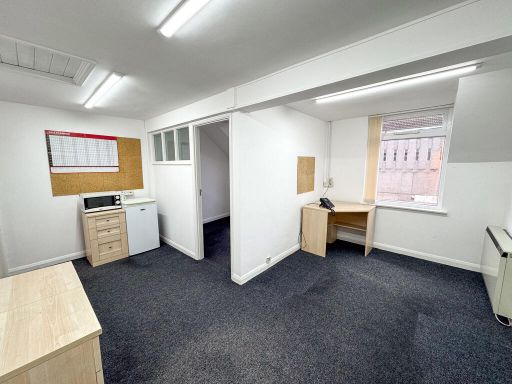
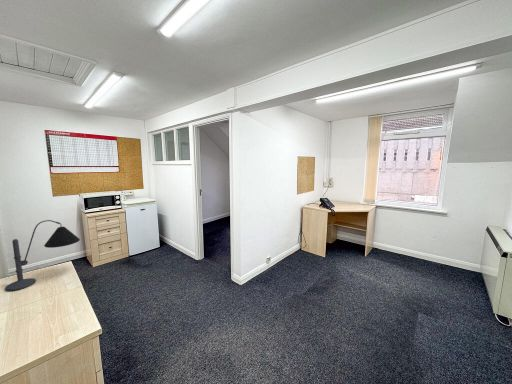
+ desk lamp (45, 246)
